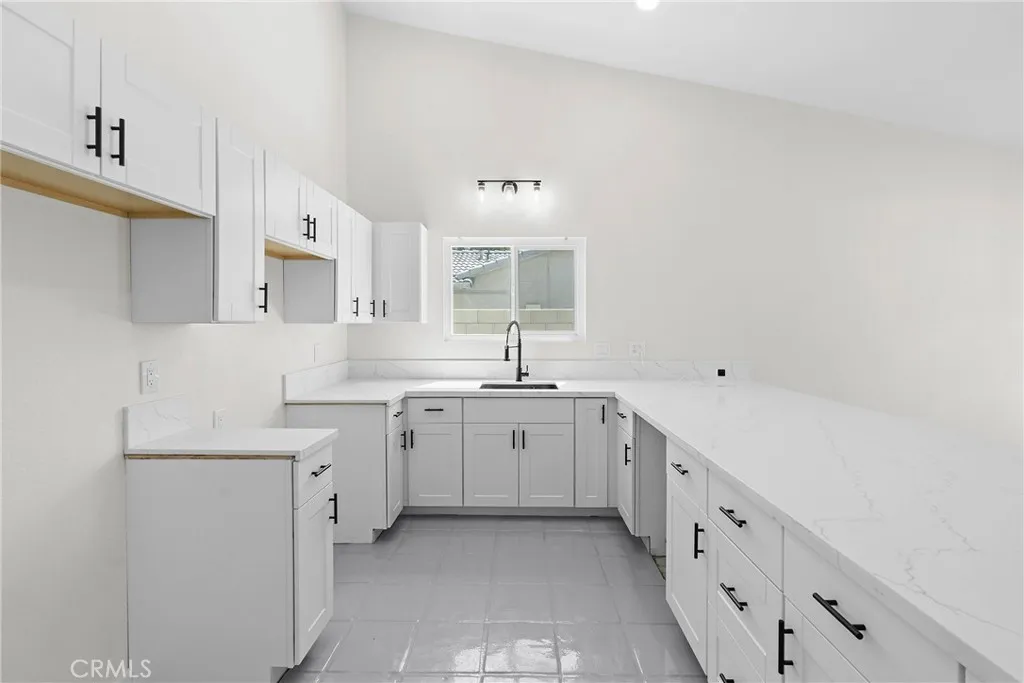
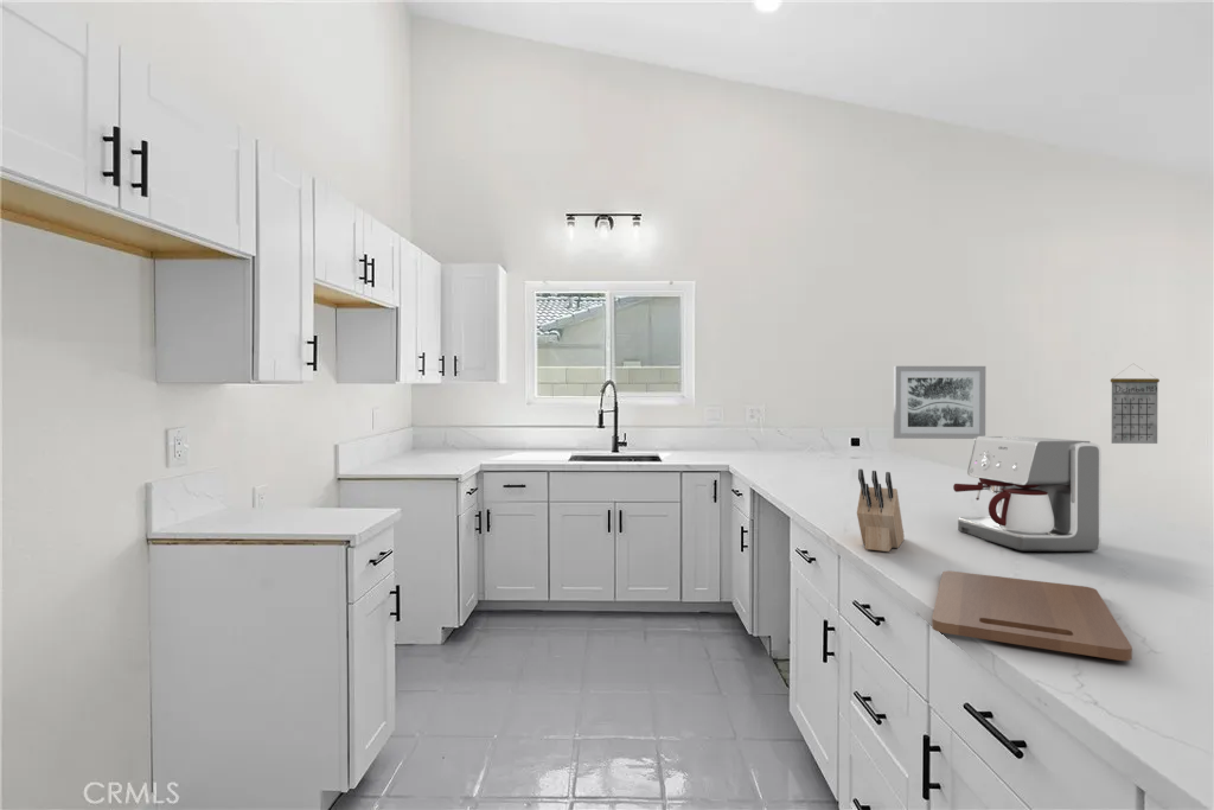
+ calendar (1135, 403)
+ coffee maker (1024, 489)
+ knife block (880, 506)
+ cutting board (1020, 607)
+ wall art (939, 402)
